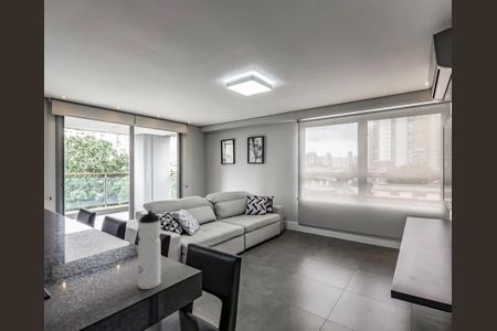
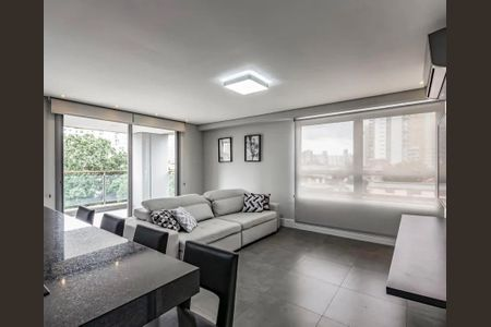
- water bottle (149, 247)
